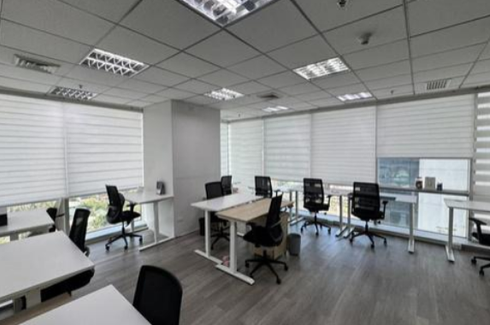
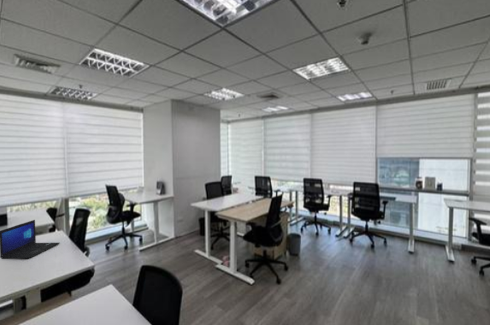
+ laptop (31, 237)
